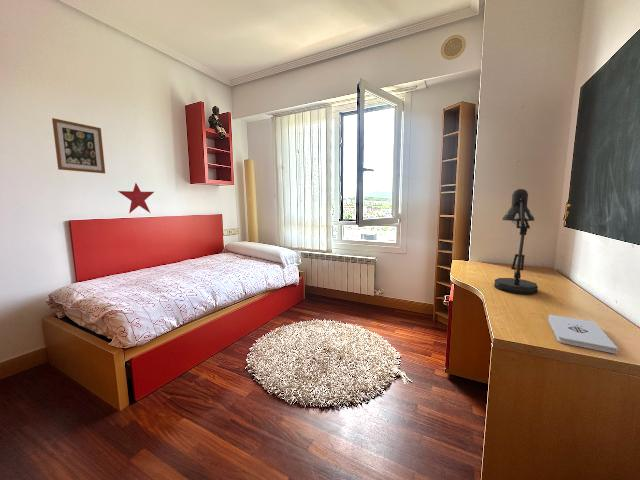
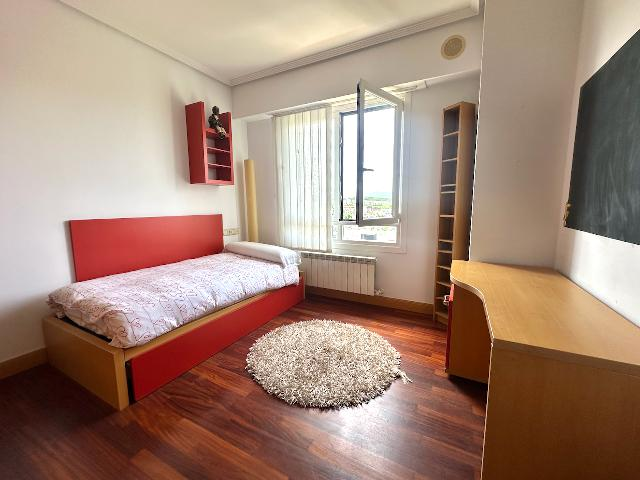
- decorative star (137, 198)
- desk lamp (520, 240)
- notepad (577, 331)
- wall art (80, 147)
